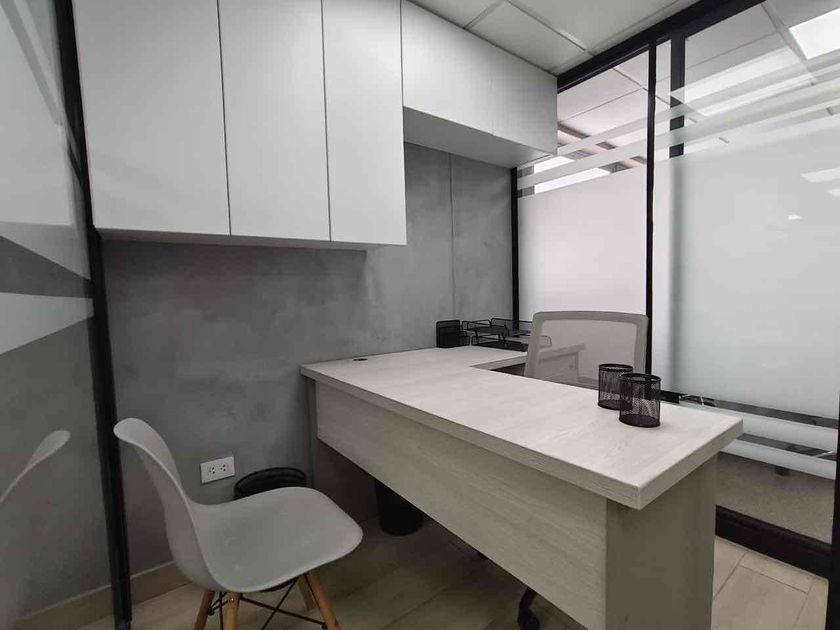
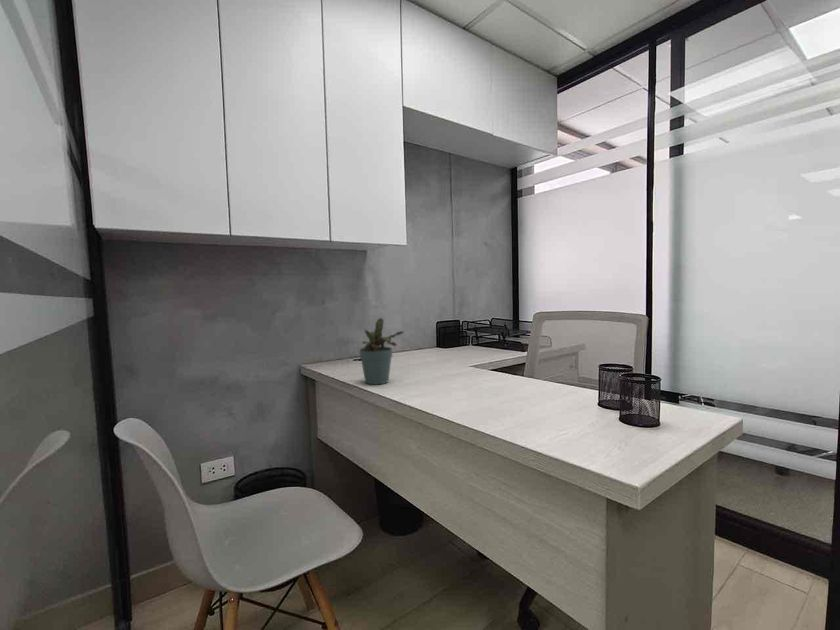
+ potted plant (381, 349)
